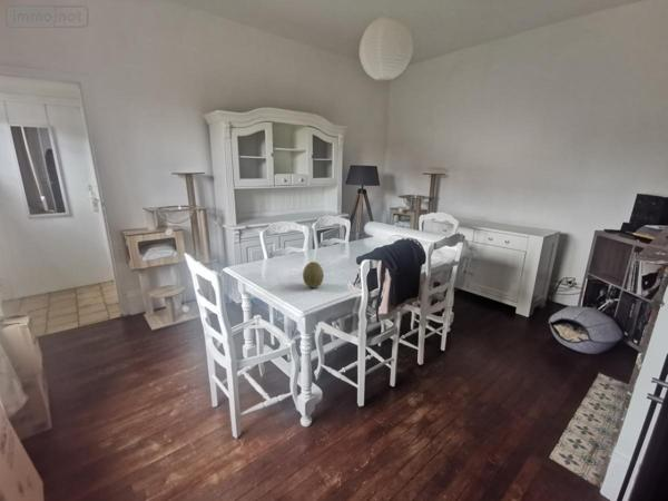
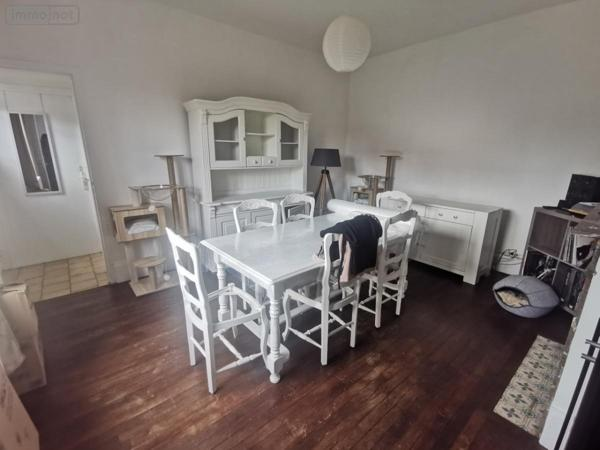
- fruit (313, 274)
